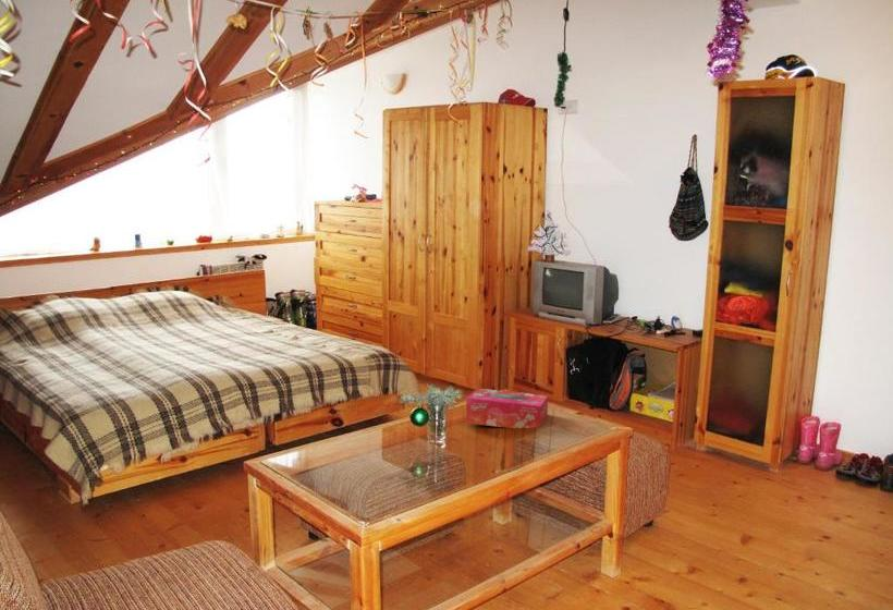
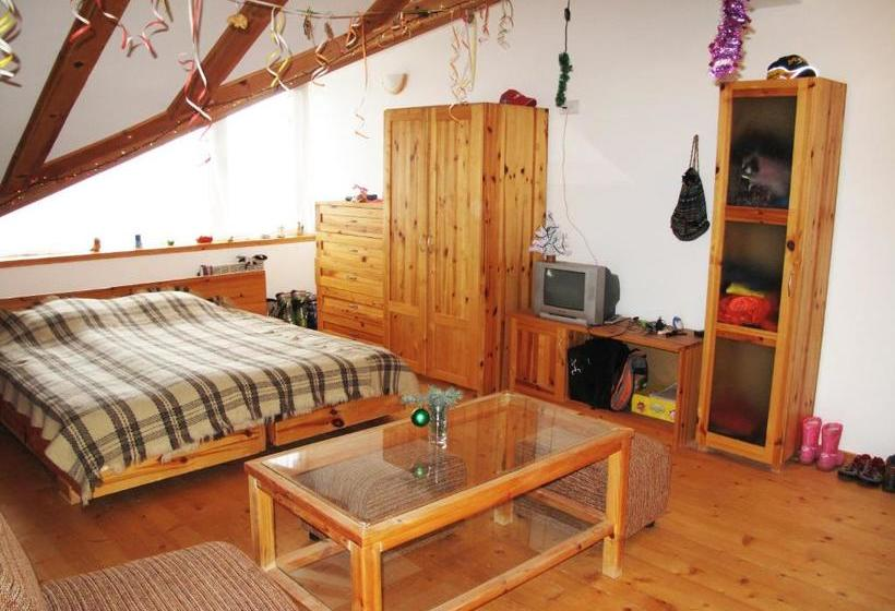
- tissue box (506, 408)
